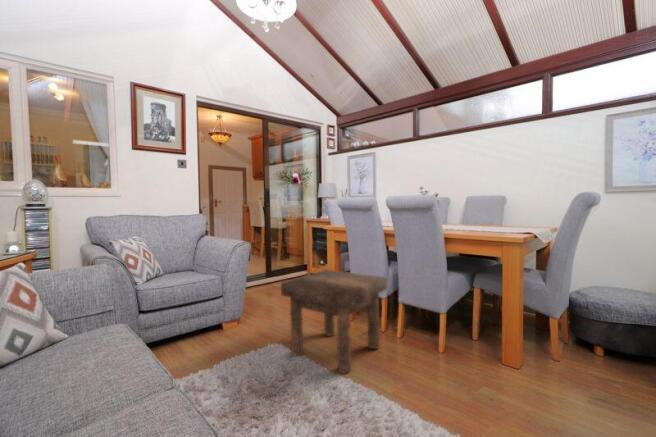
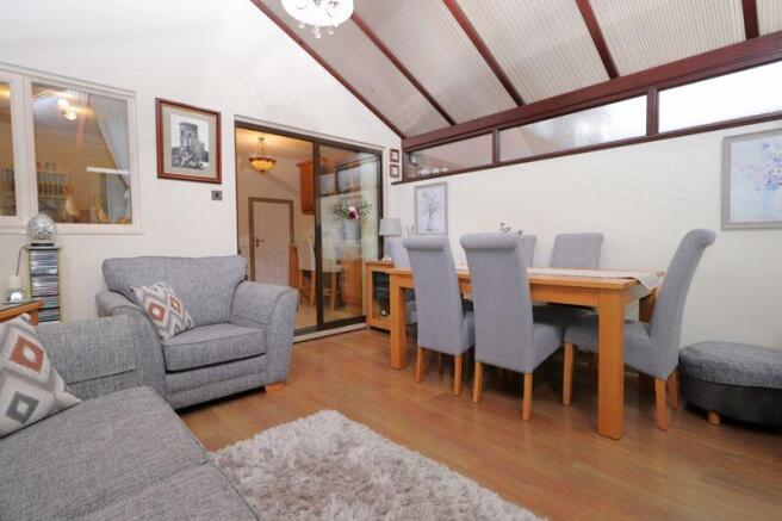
- stool (335, 315)
